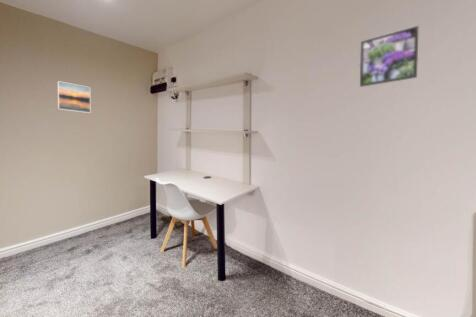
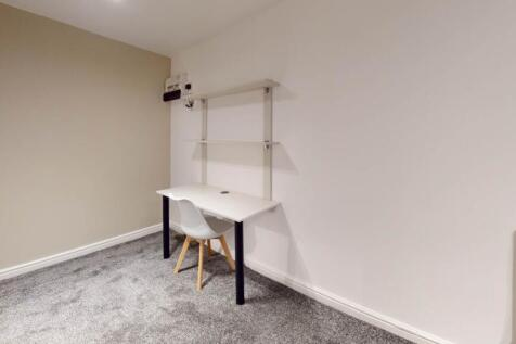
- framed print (74, 97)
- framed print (387, 58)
